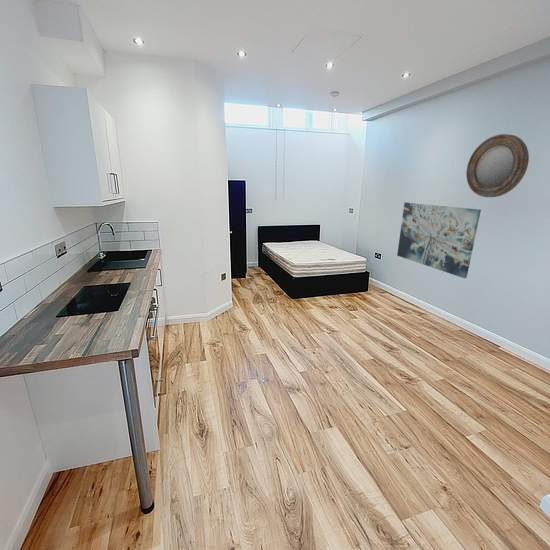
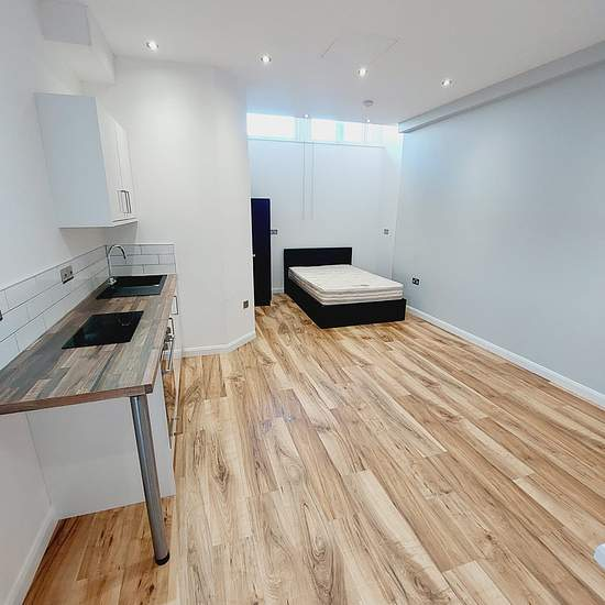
- wall art (432, 236)
- home mirror (494, 166)
